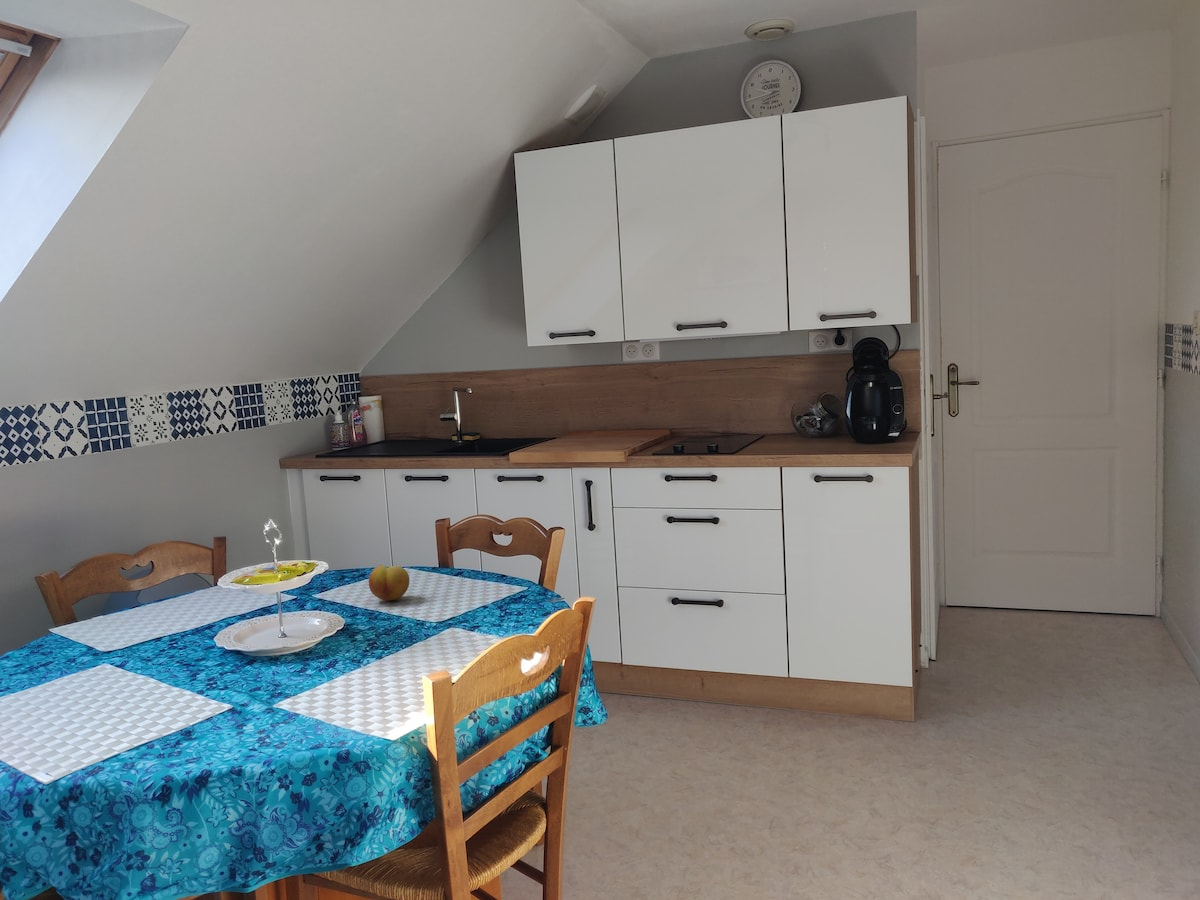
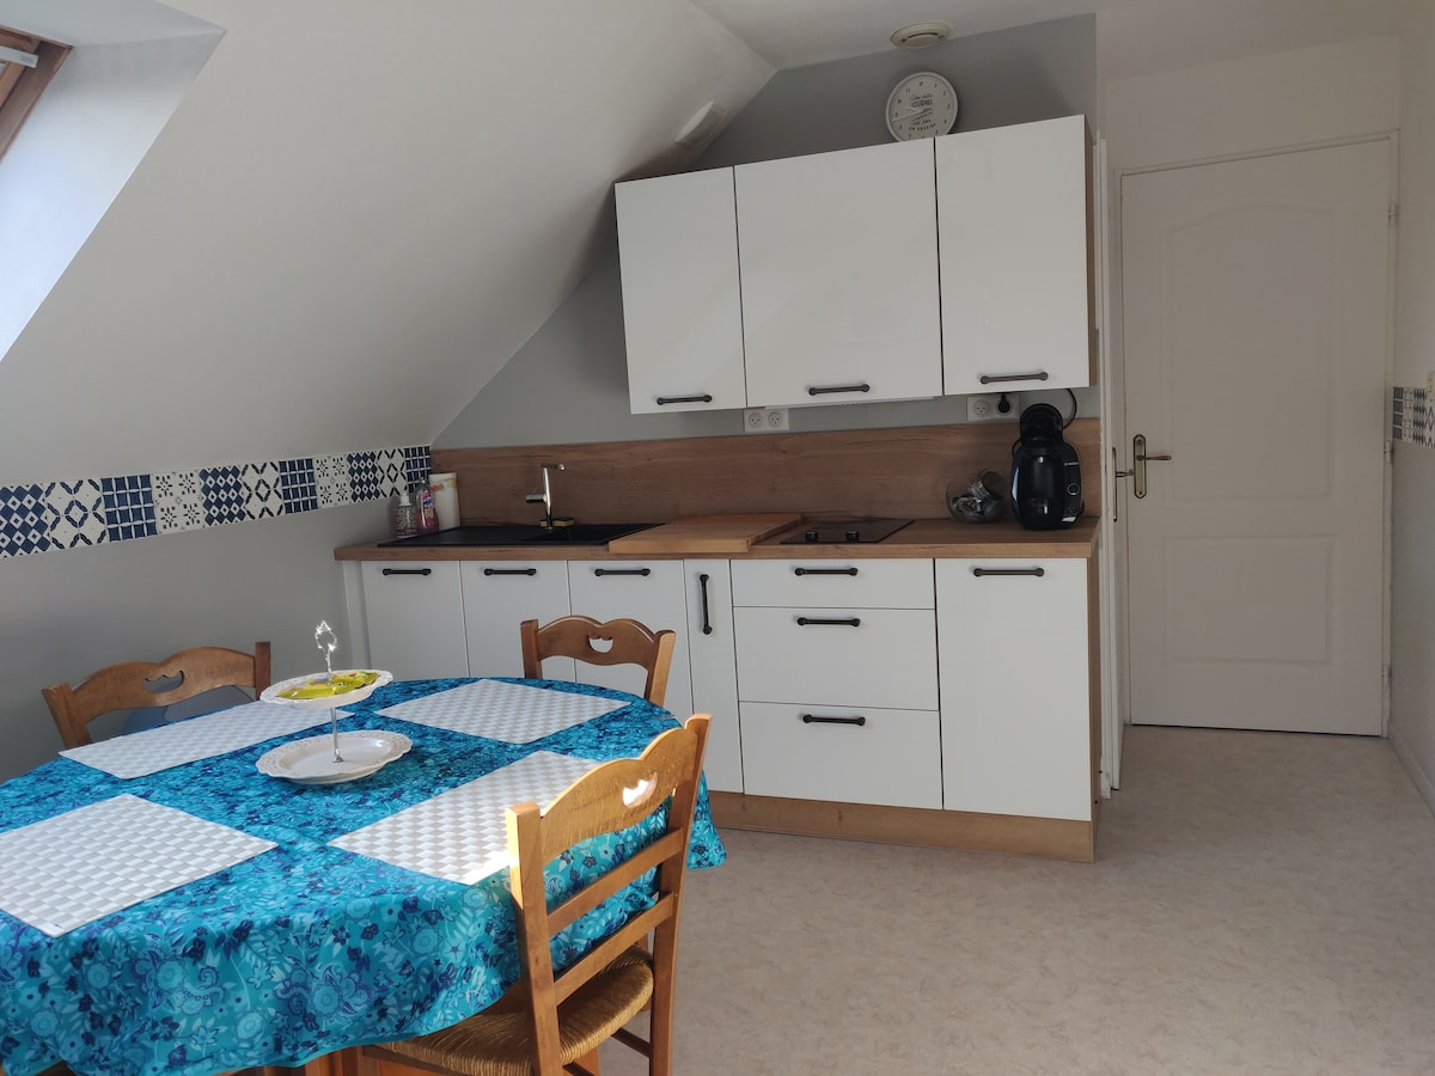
- fruit (388, 582)
